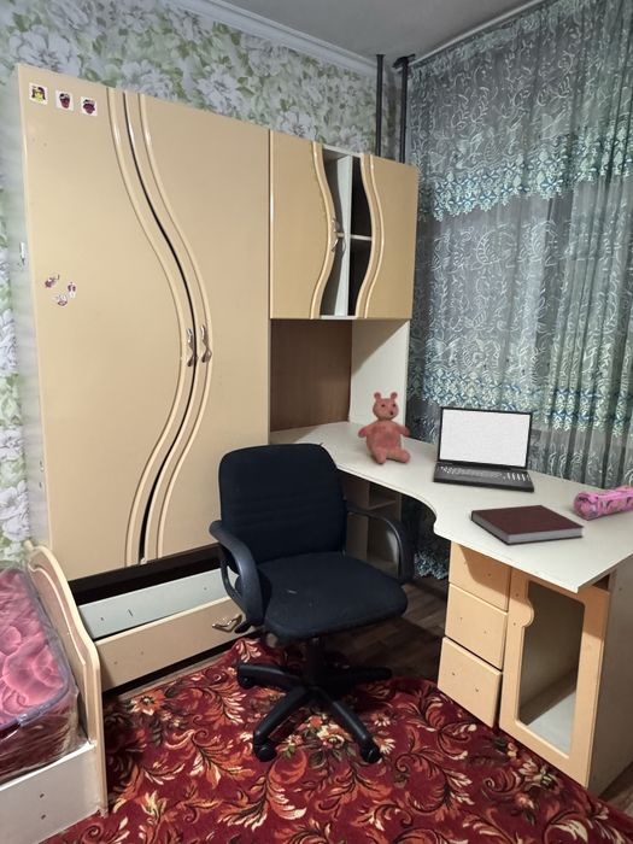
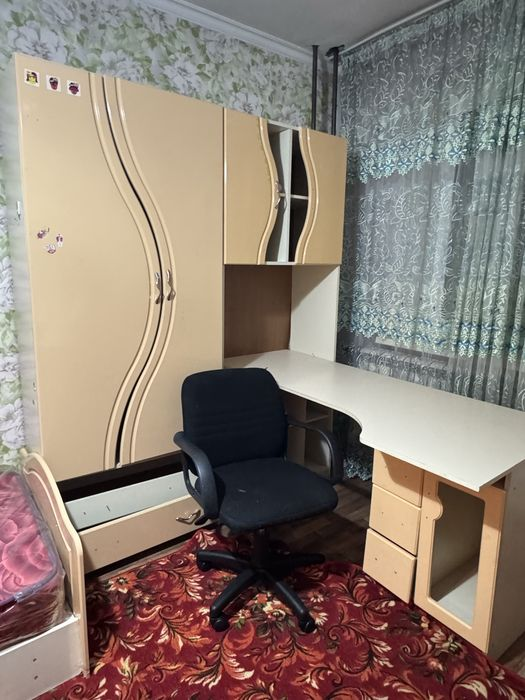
- teddy bear (387, 426)
- notebook (524, 522)
- pencil case (606, 502)
- laptop (483, 446)
